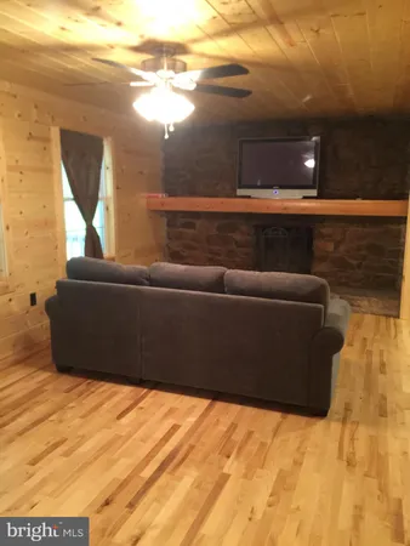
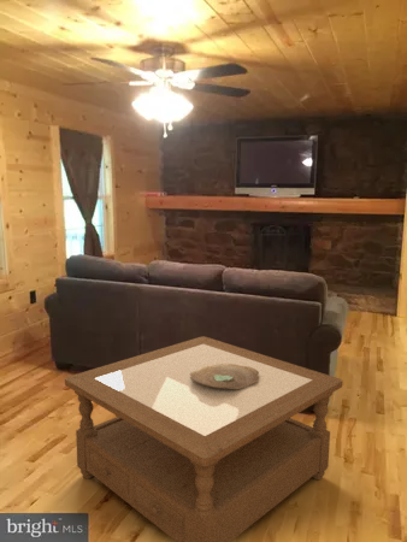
+ coffee table (202, 428)
+ decorative bowl (223, 373)
